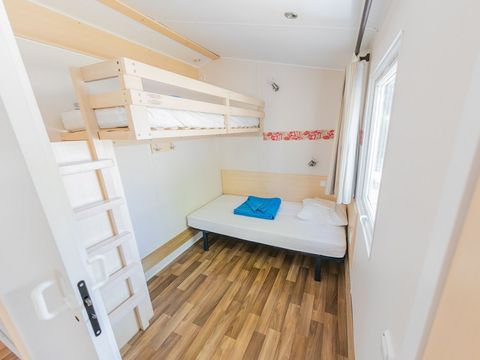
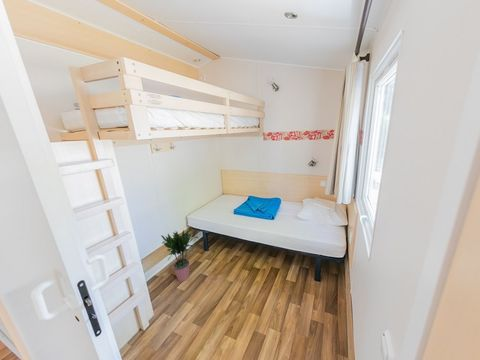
+ potted plant (178, 252)
